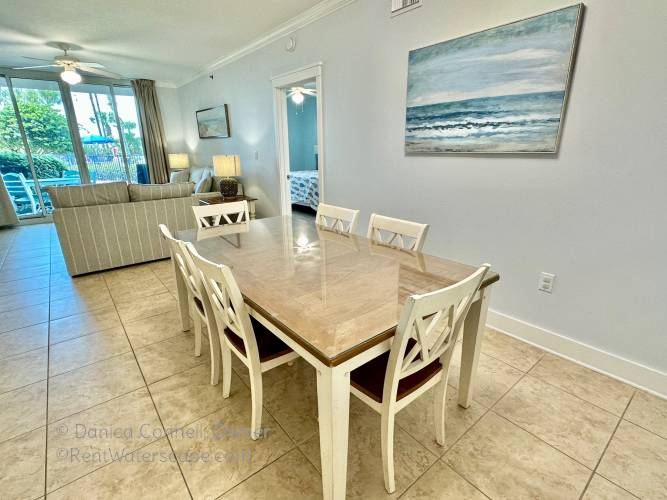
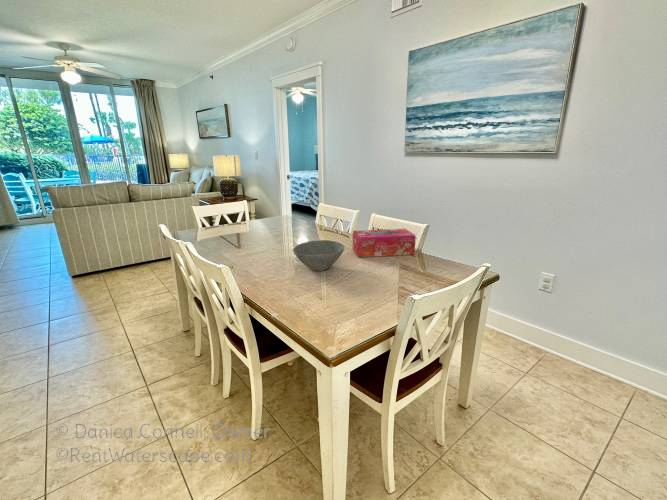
+ tissue box (382, 242)
+ bowl (319, 257)
